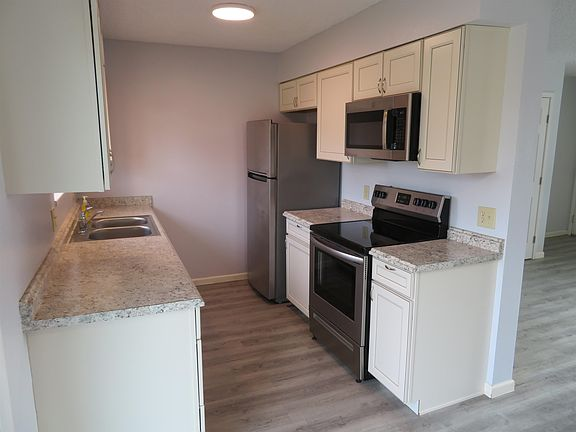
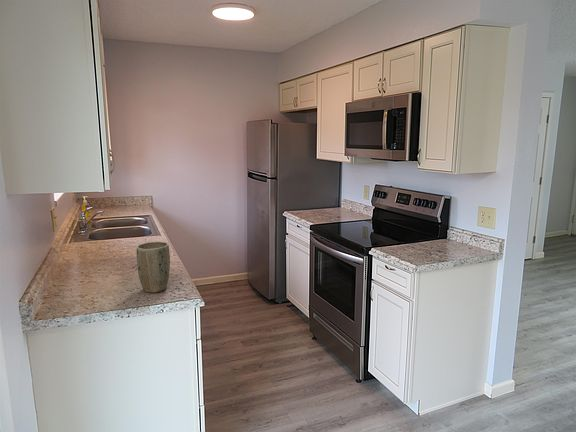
+ plant pot (154, 267)
